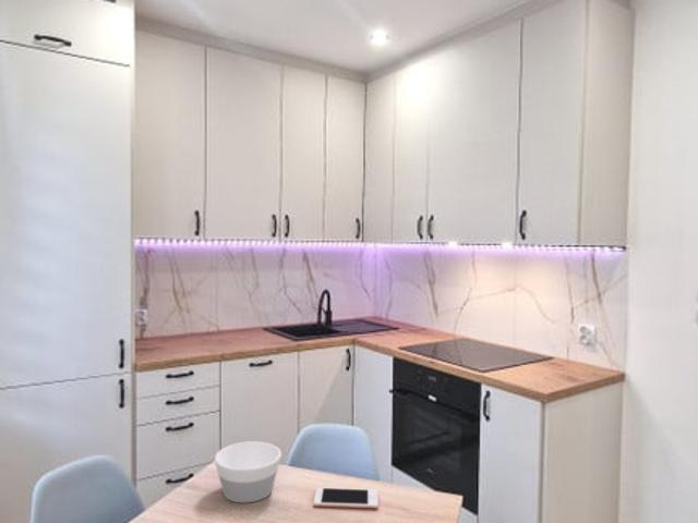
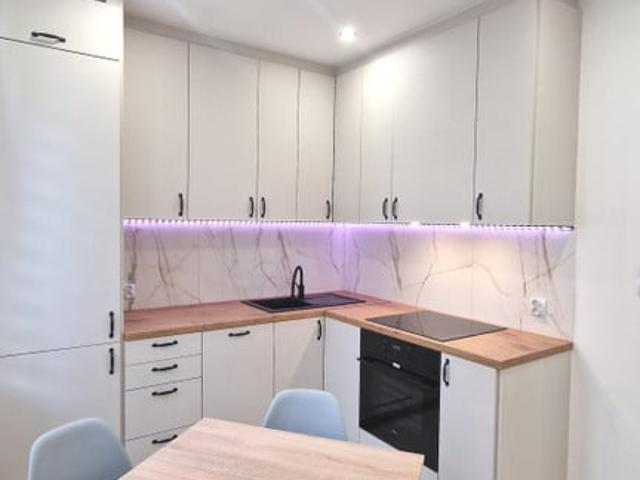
- cell phone (346, 497)
- bowl (248, 472)
